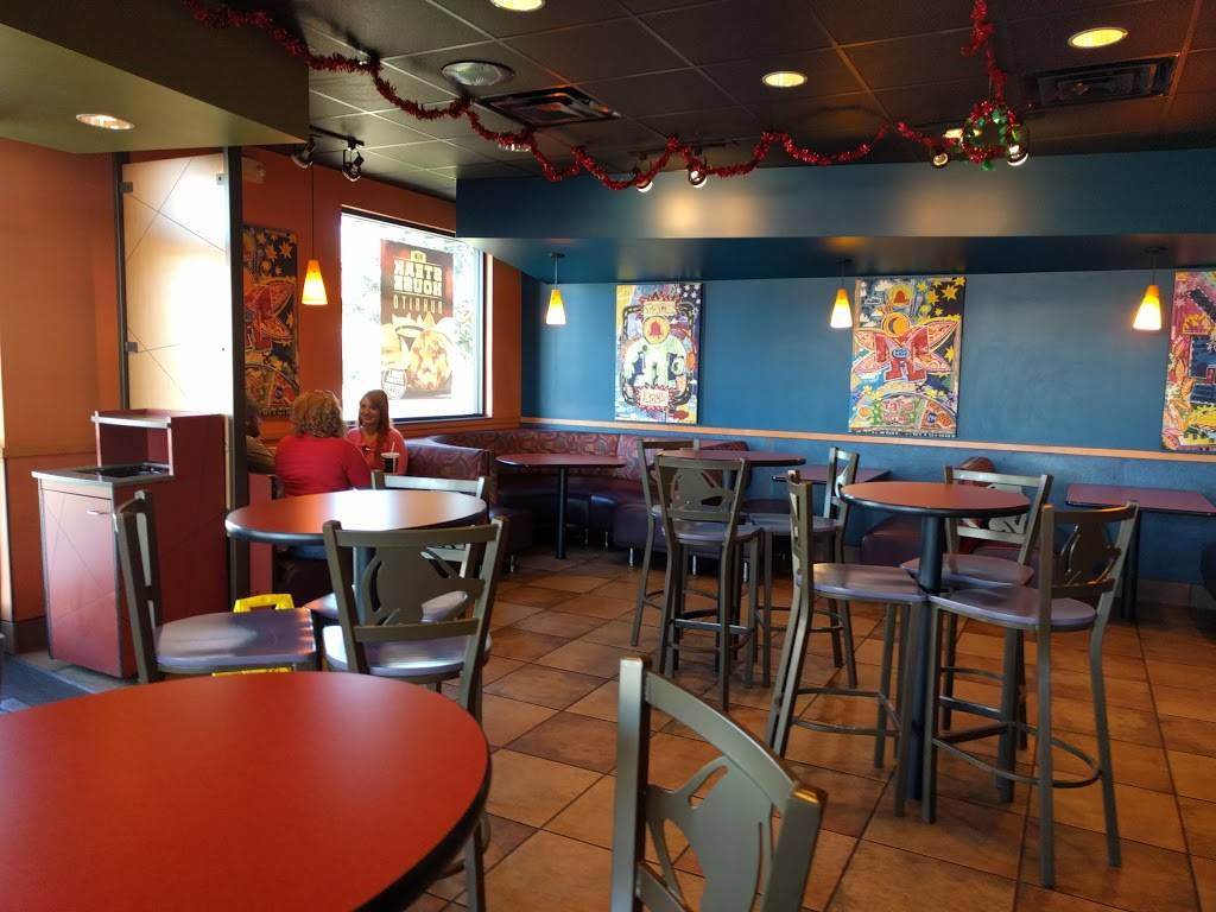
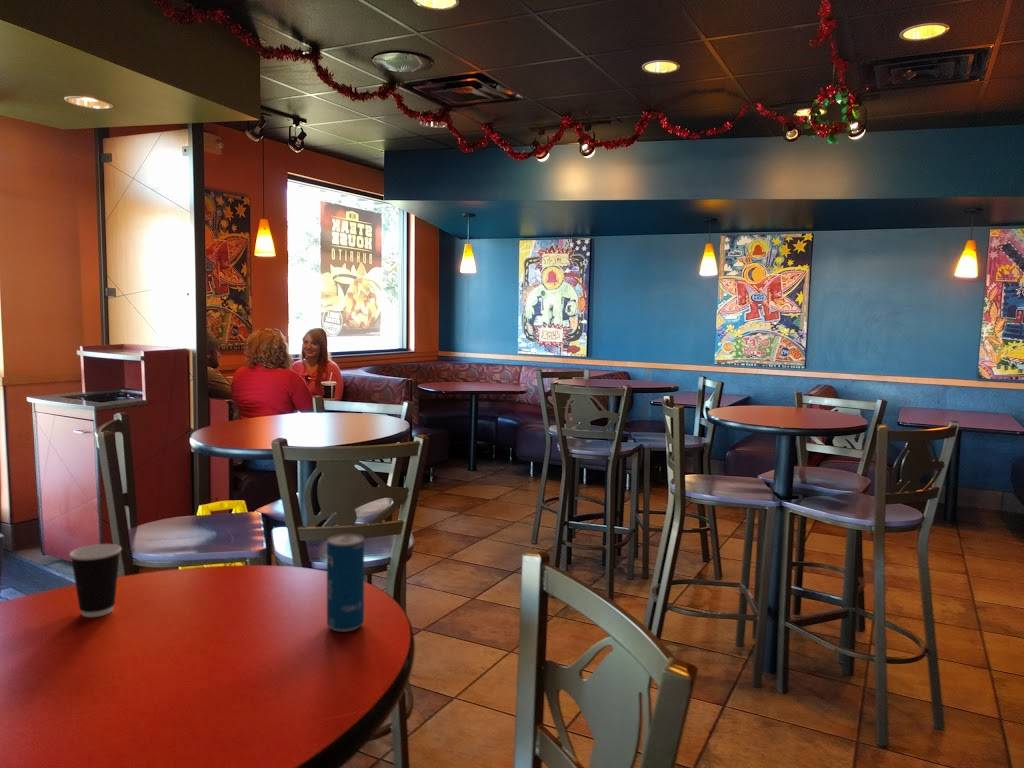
+ dixie cup (96, 581)
+ beverage can (345, 582)
